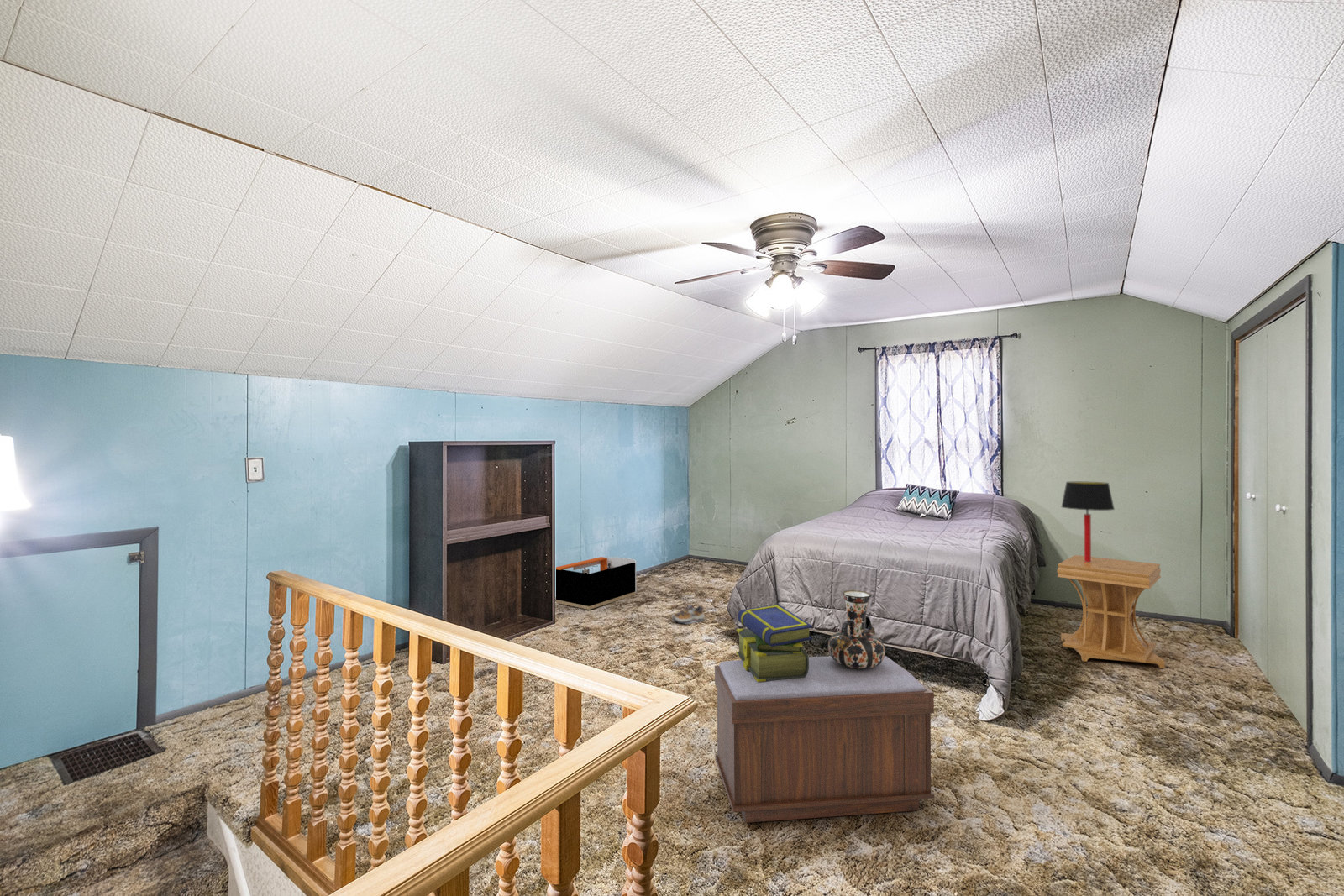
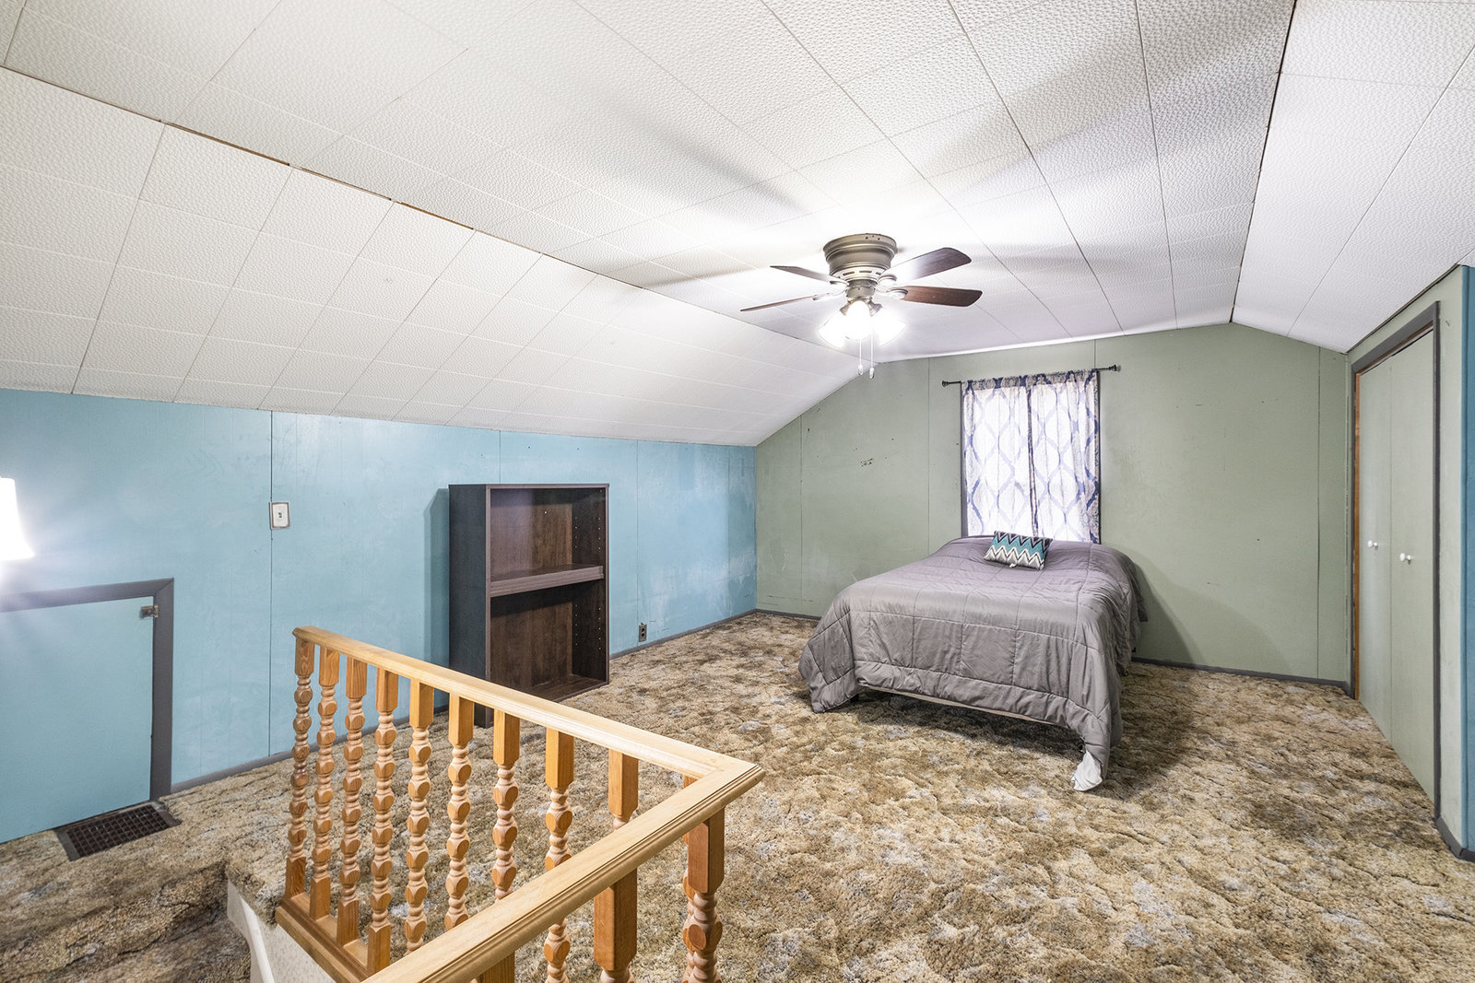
- shoe (688, 613)
- bench (817, 730)
- stack of books (774, 640)
- storage bin (600, 579)
- decorative vase (856, 628)
- side table (1109, 608)
- table lamp (1087, 521)
